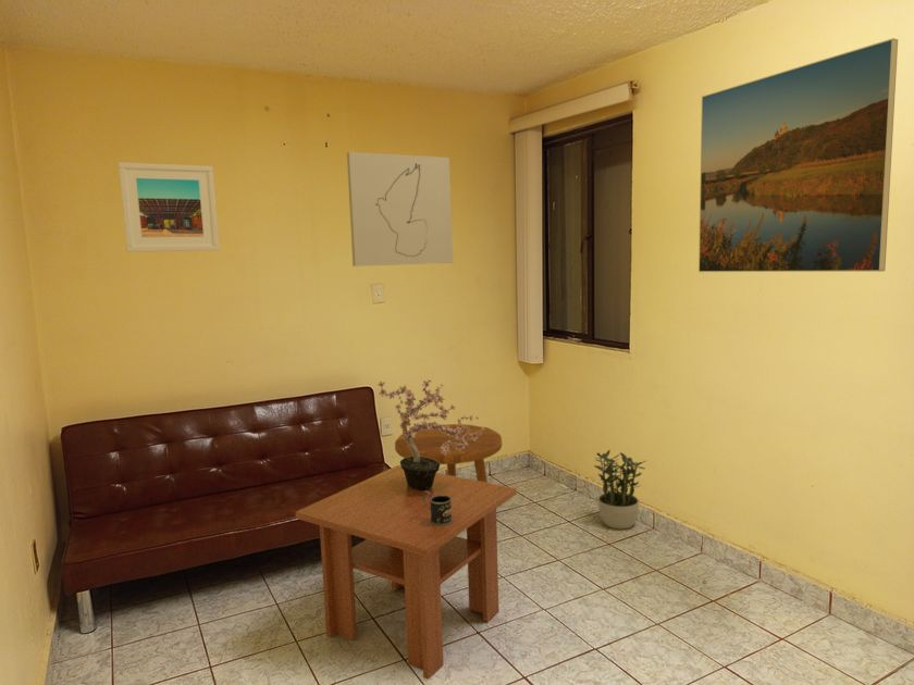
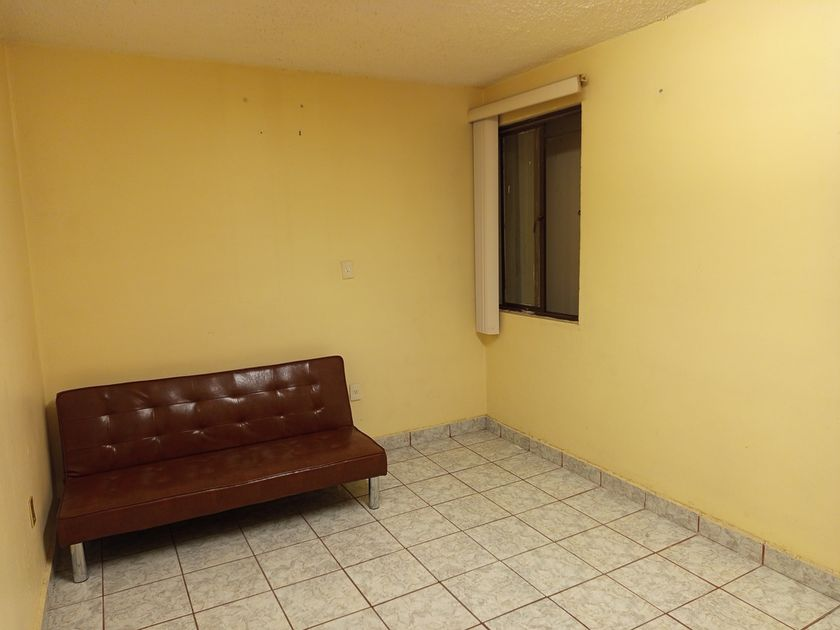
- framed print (782, 173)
- potted plant (430, 429)
- mug (436, 506)
- potted plant (617, 485)
- coffee table (411, 562)
- wall art (402, 210)
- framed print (170, 208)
- footstool (449, 474)
